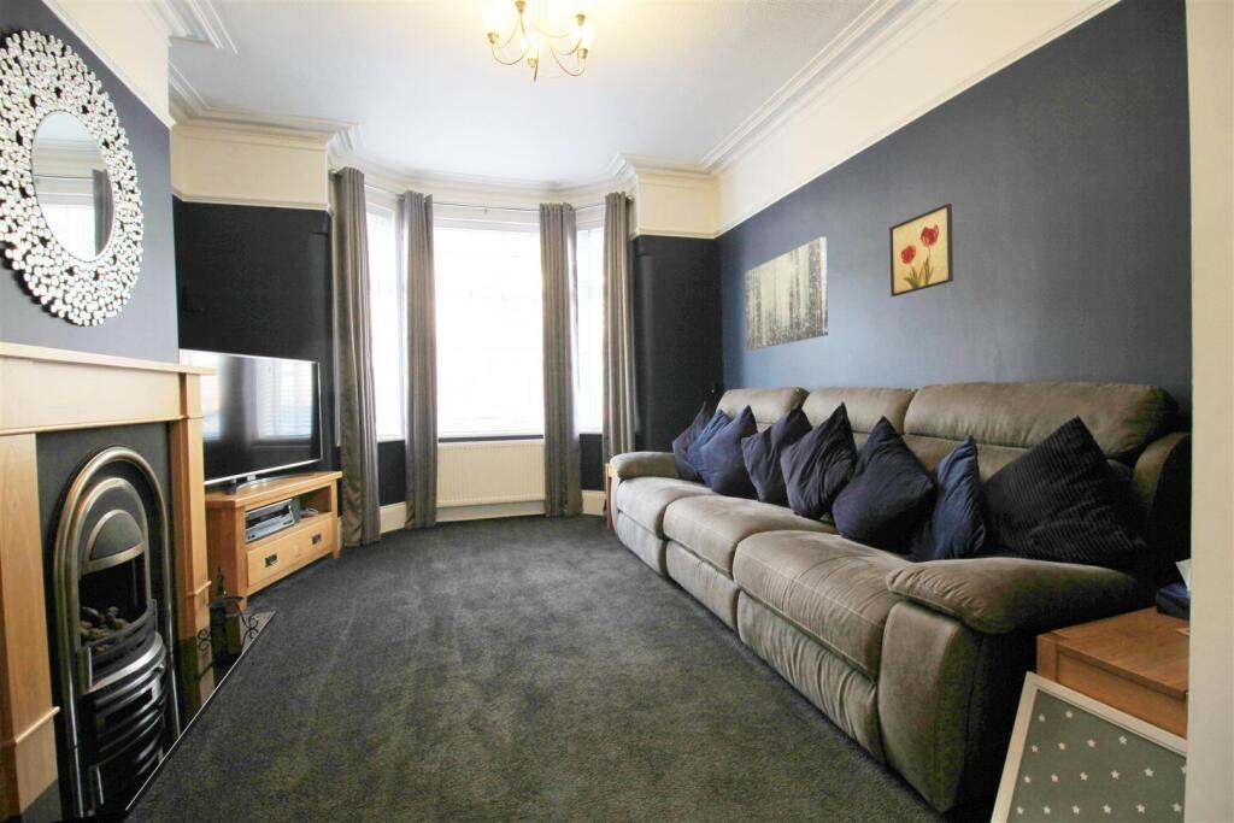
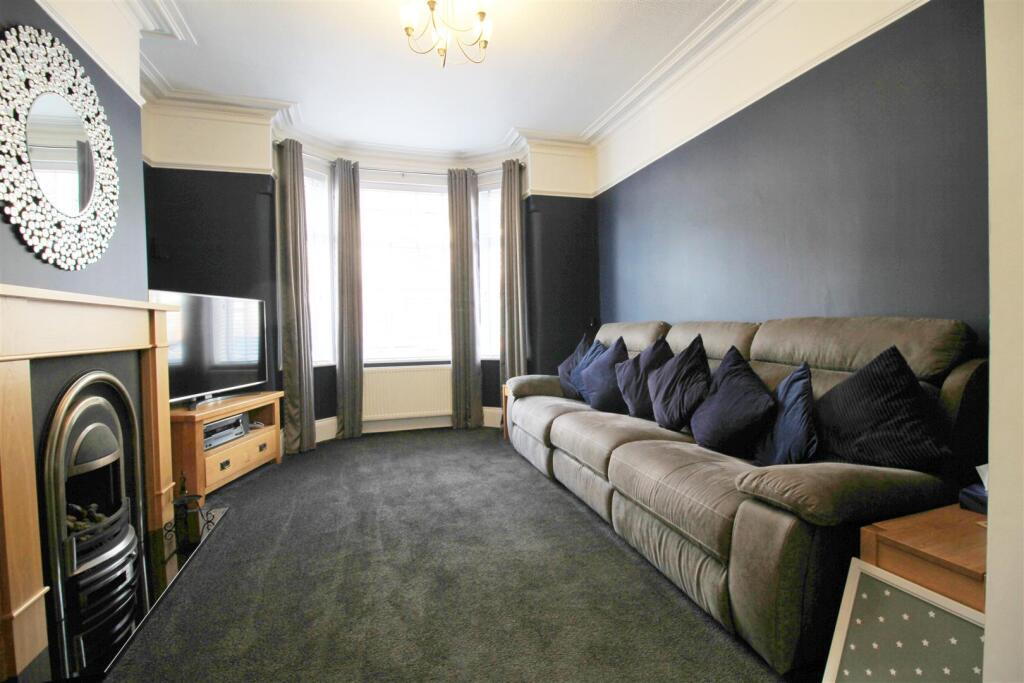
- wall art (921, 252)
- wall art (781, 300)
